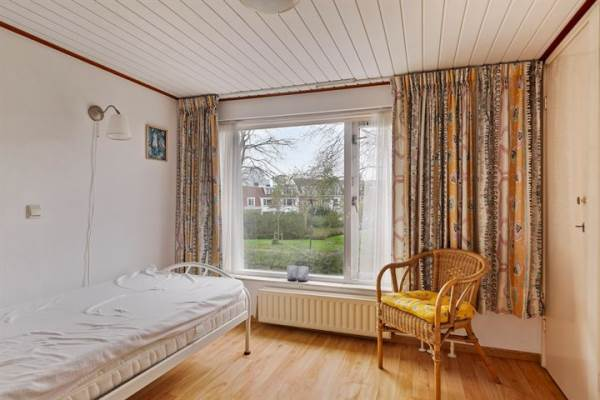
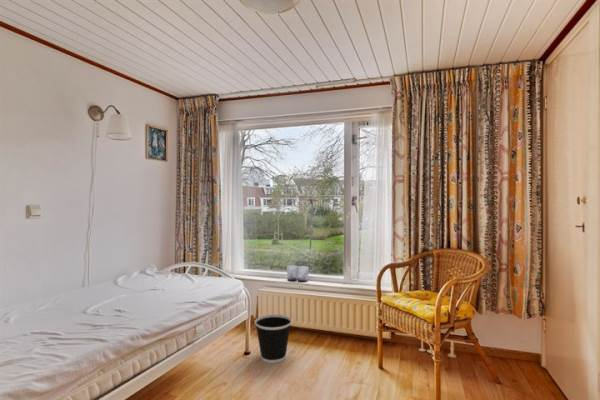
+ wastebasket (273, 338)
